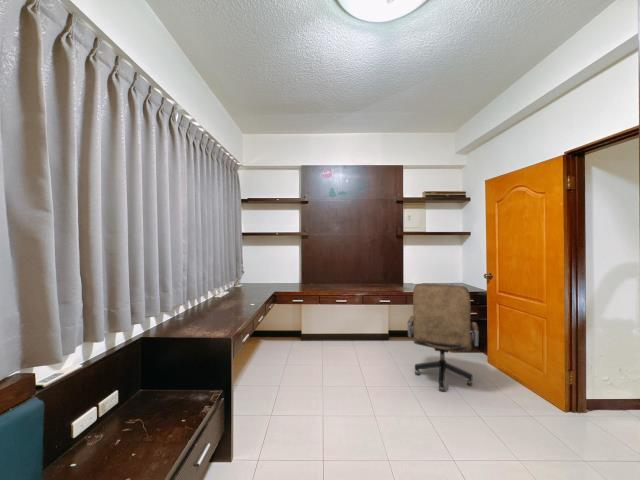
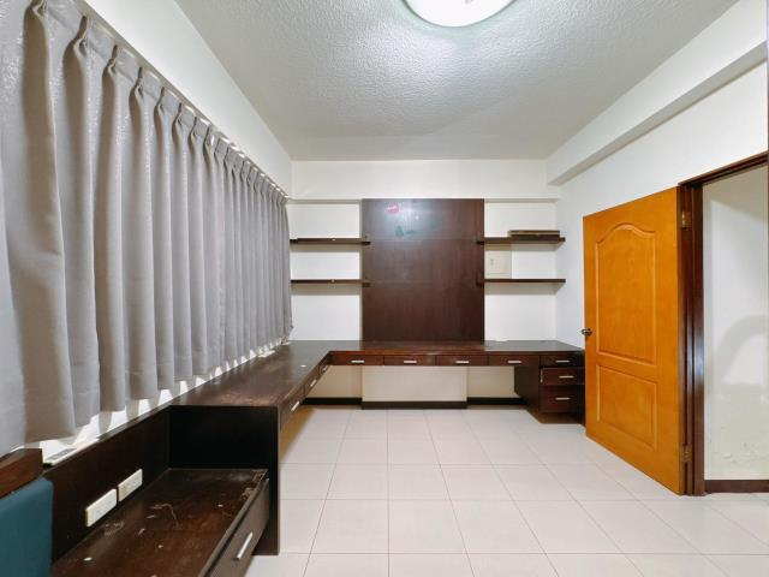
- office chair (441, 330)
